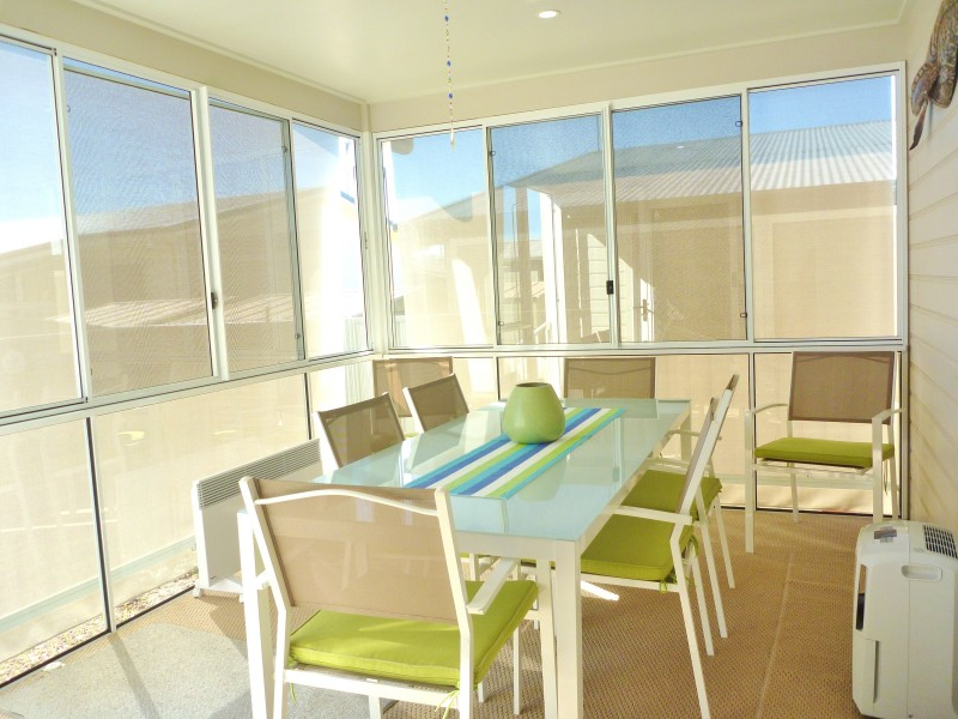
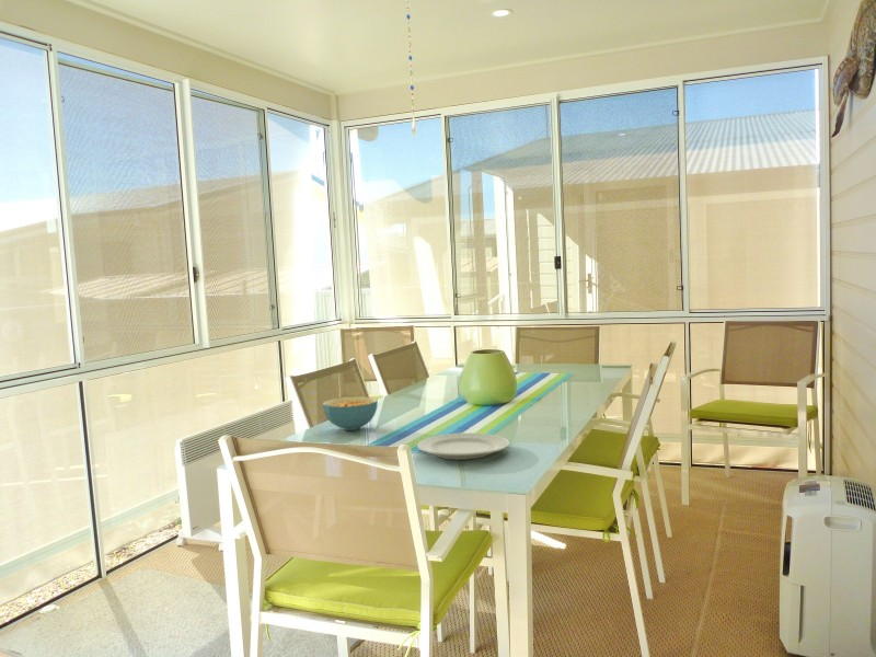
+ chinaware (463, 447)
+ cereal bowl (350, 415)
